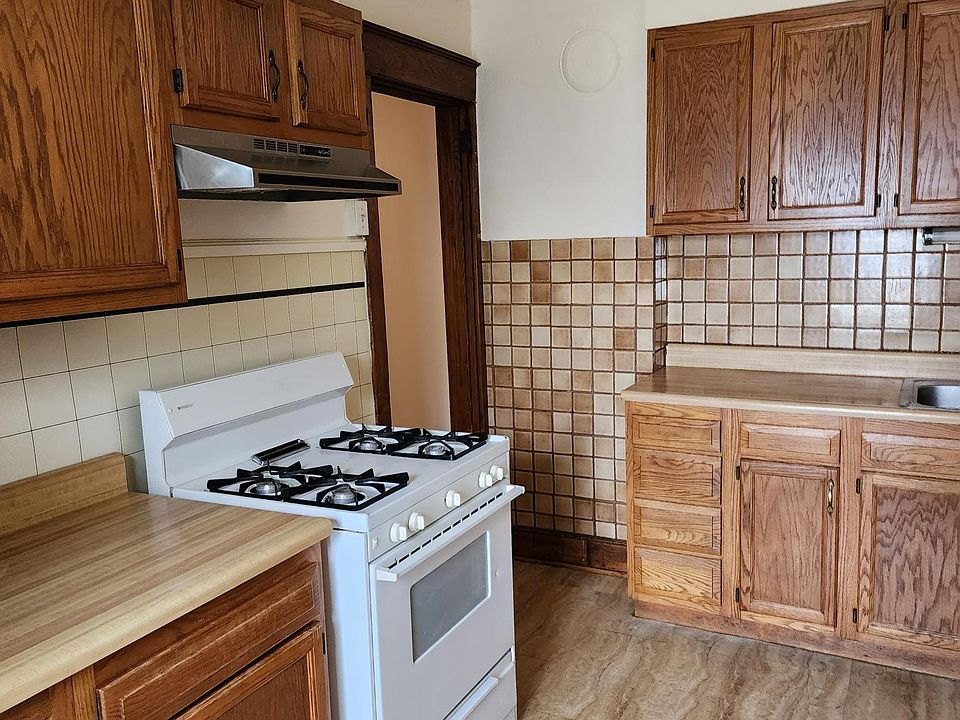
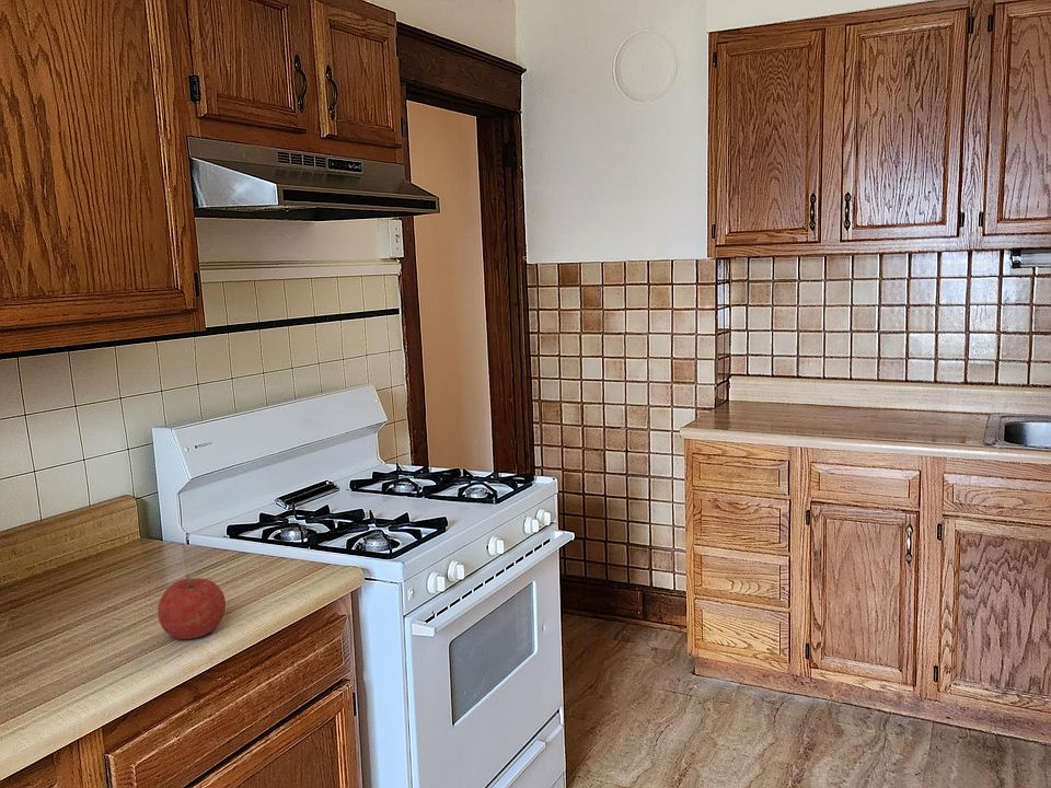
+ fruit (189, 603)
